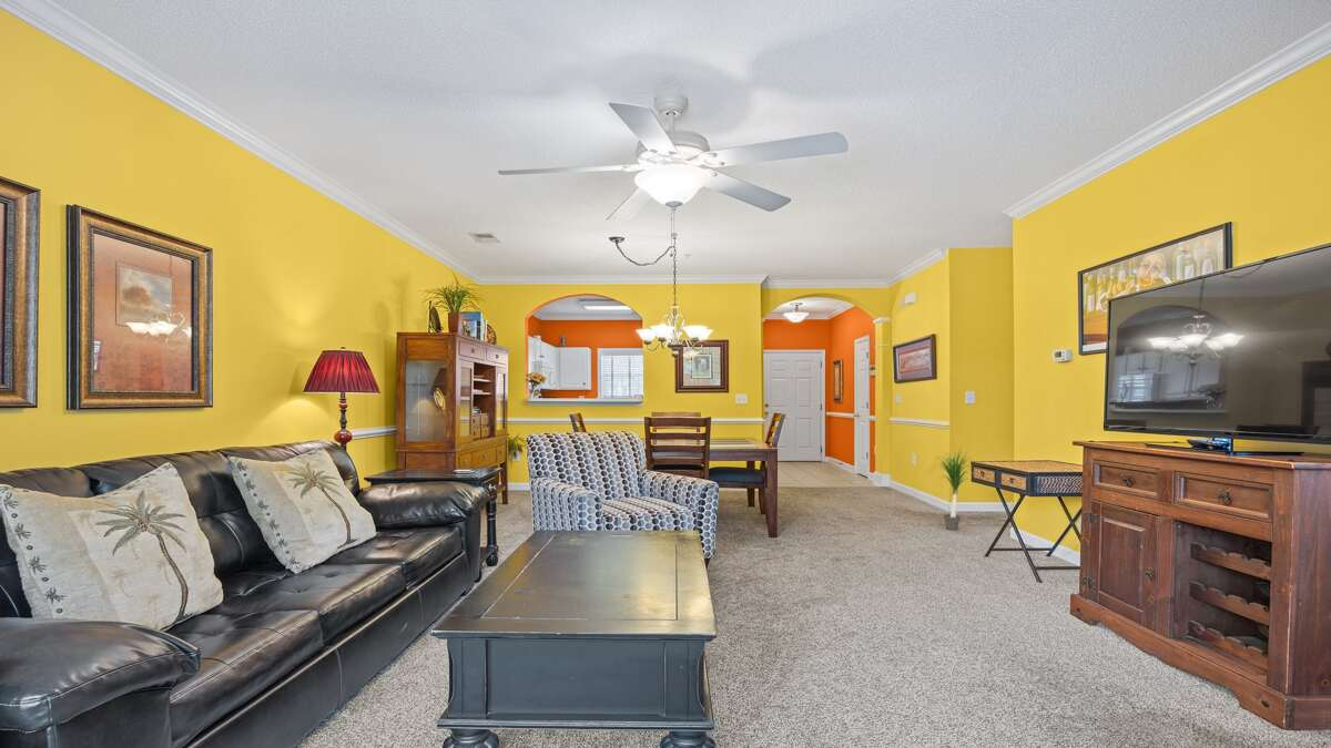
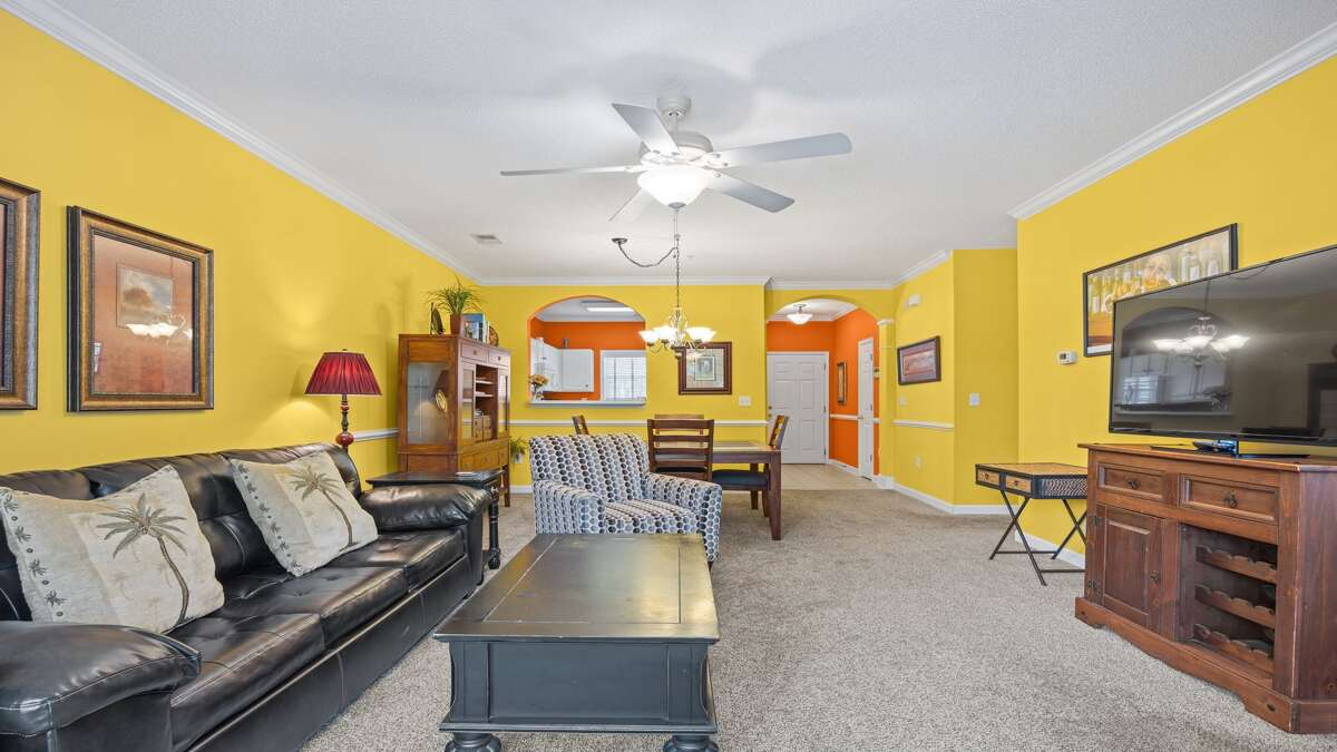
- potted plant (954, 485)
